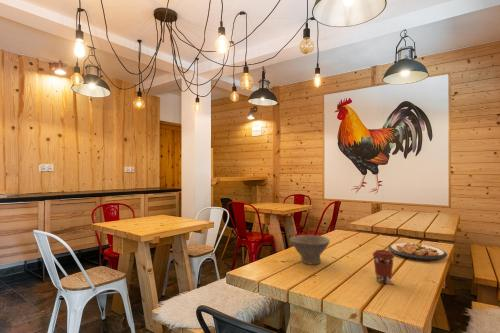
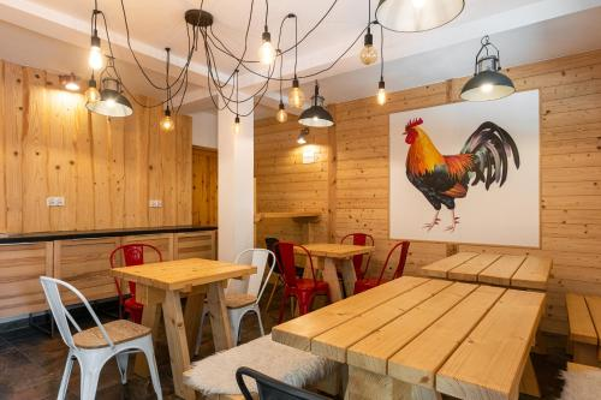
- plate (416, 249)
- bowl (309, 250)
- coffee cup (383, 266)
